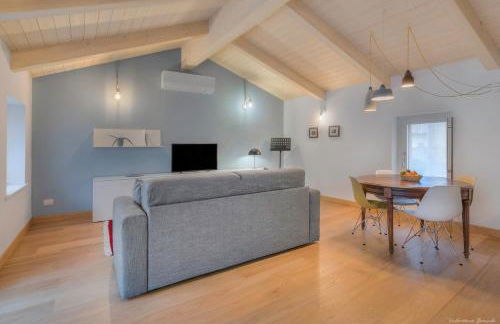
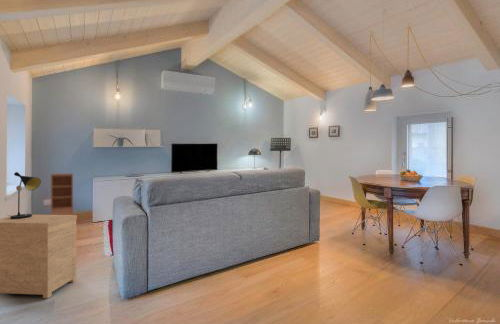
+ table lamp (19, 194)
+ bookcase (62, 198)
+ side table (35, 252)
